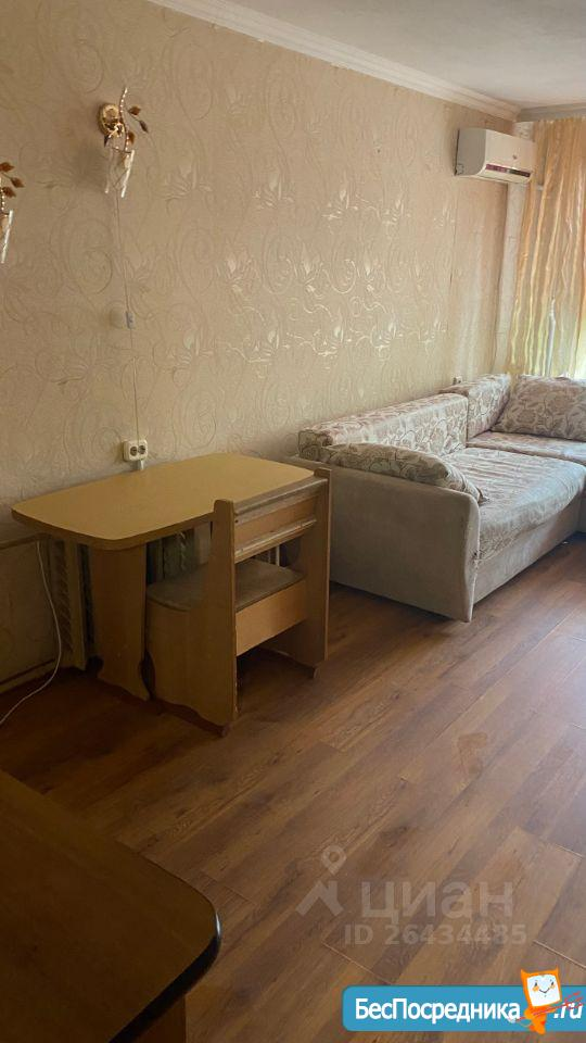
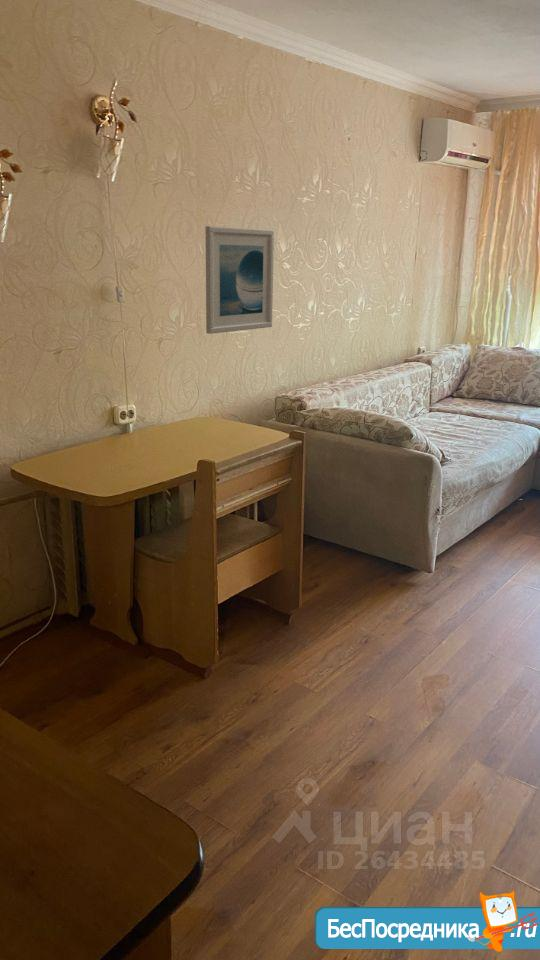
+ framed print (241, 280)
